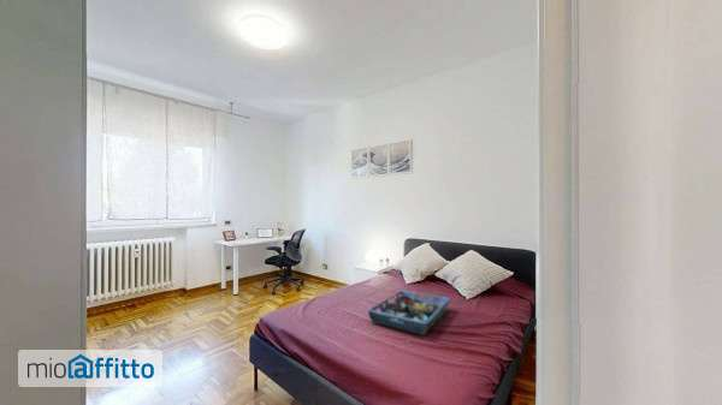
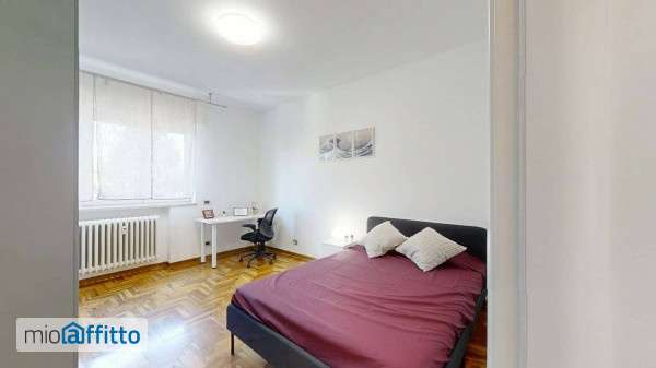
- serving tray (412, 309)
